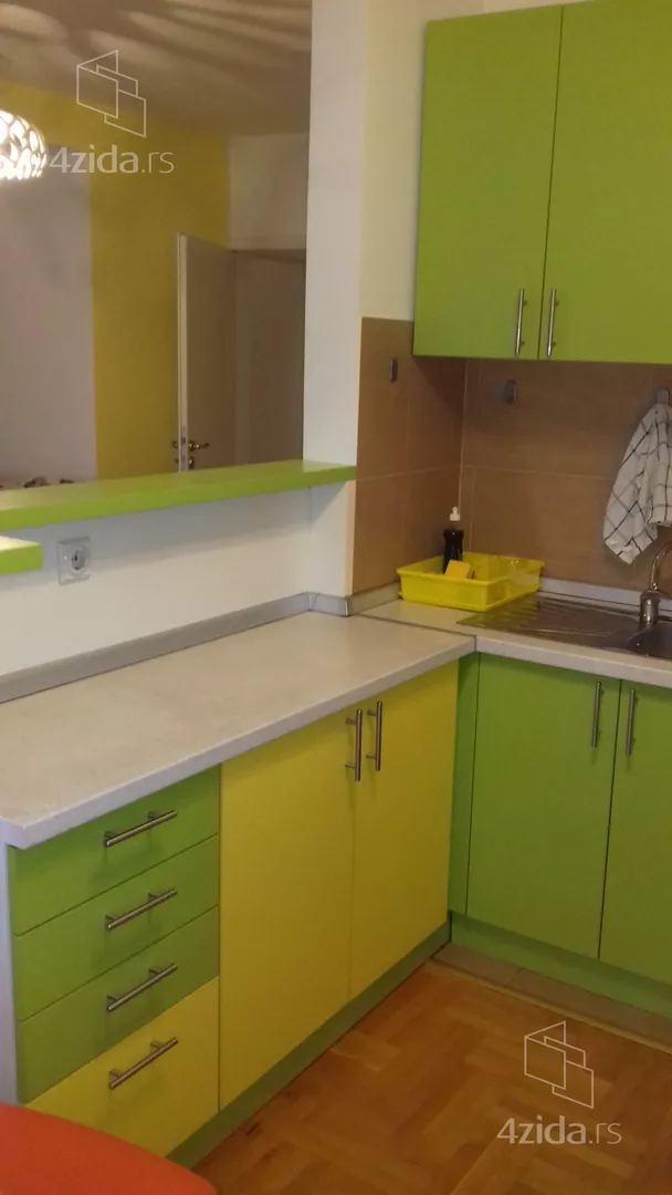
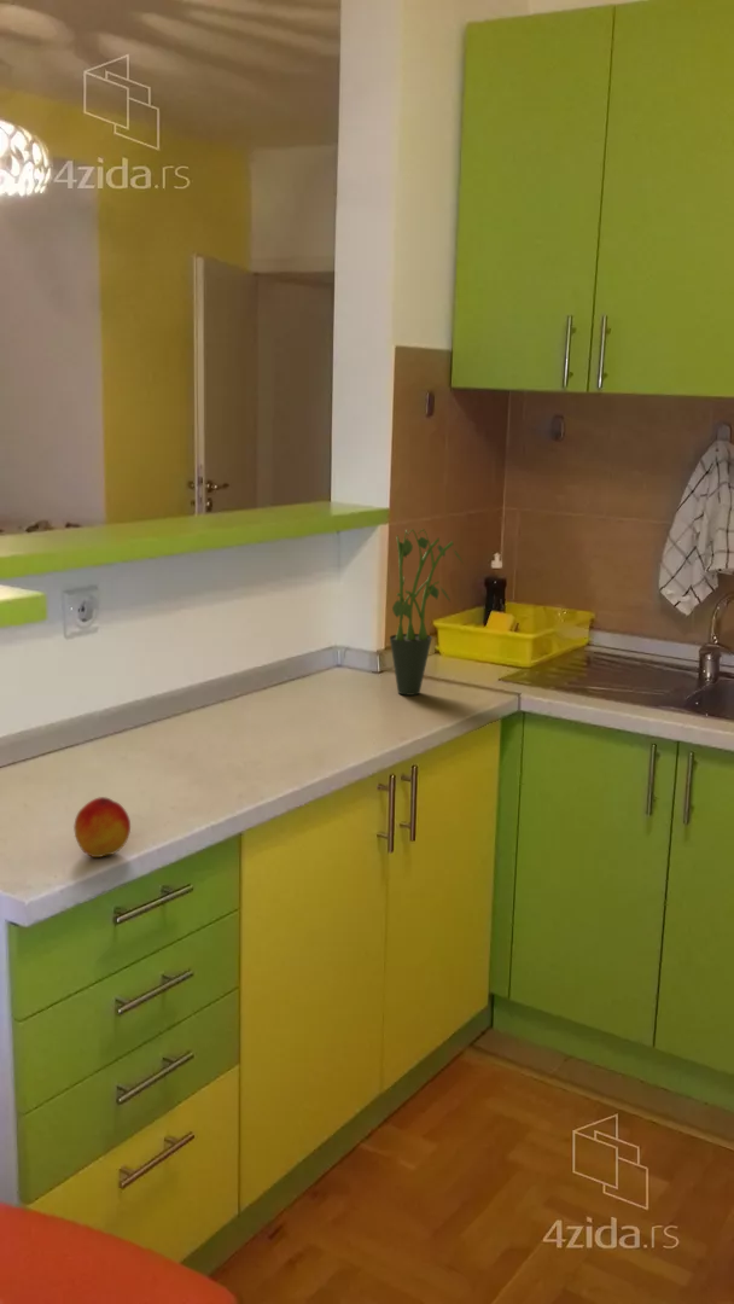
+ peach (103, 825)
+ potted plant (420, 612)
